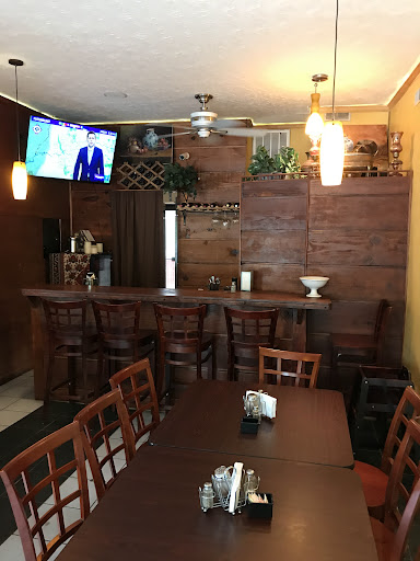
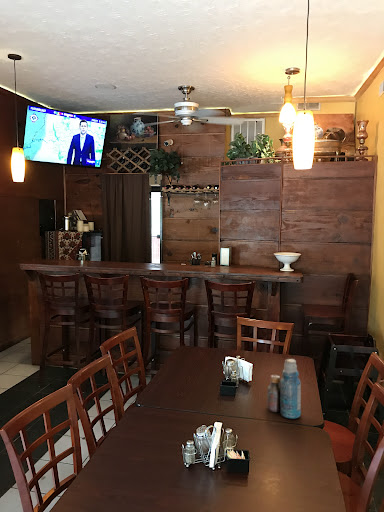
+ bottle (284, 385)
